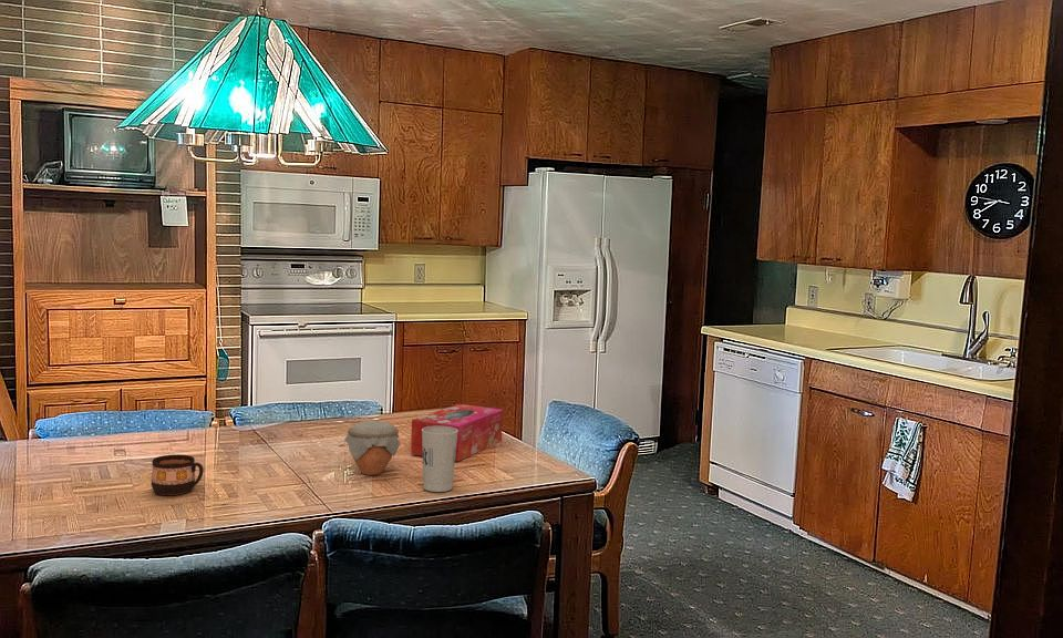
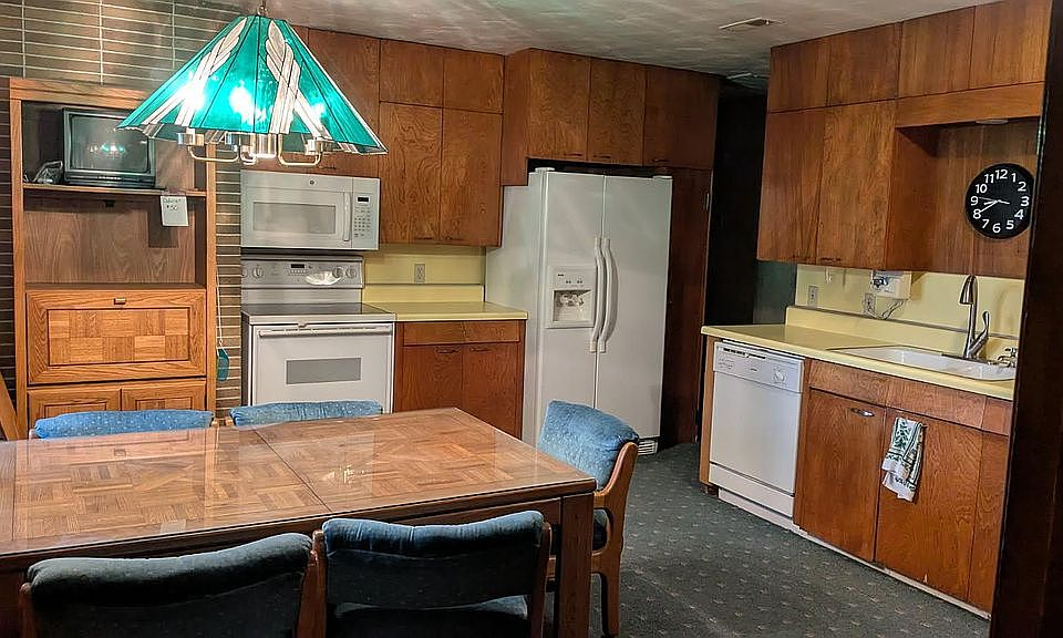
- cup (438, 459)
- jar (372, 447)
- tissue box (458, 431)
- cup (174, 475)
